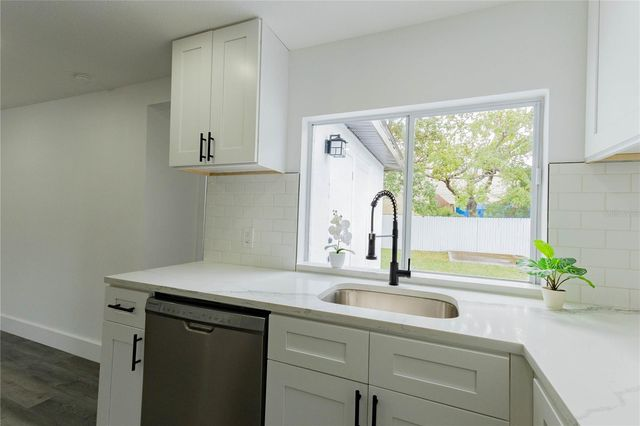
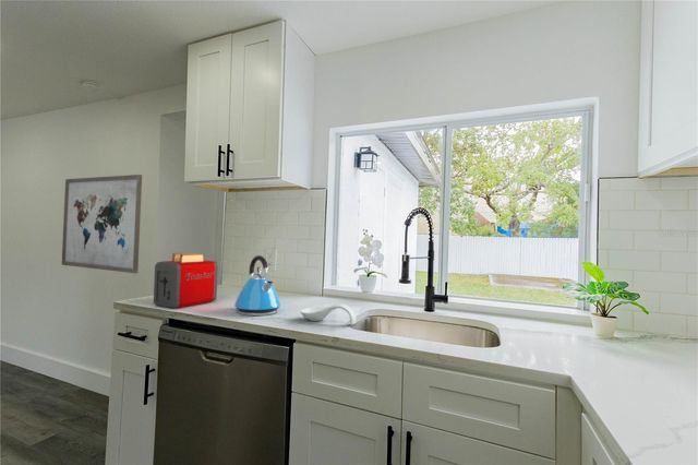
+ toaster (186, 278)
+ spoon rest (327, 311)
+ wall art (98, 223)
+ kettle (257, 283)
